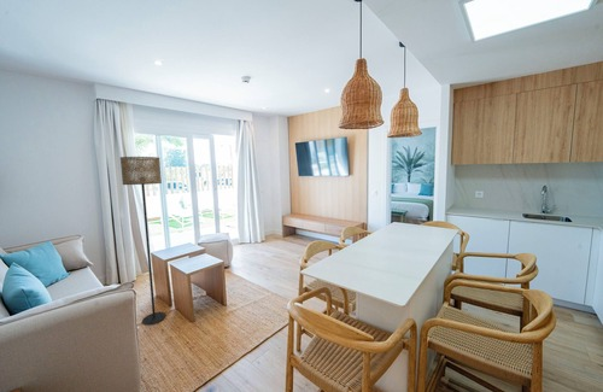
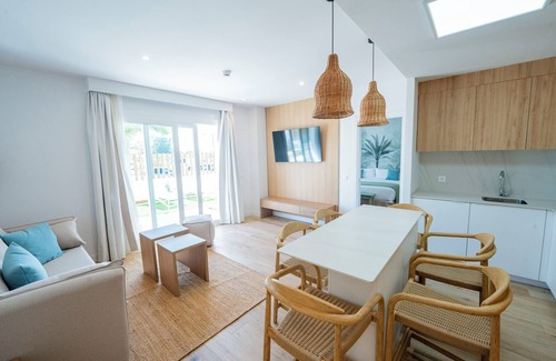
- floor lamp (147, 240)
